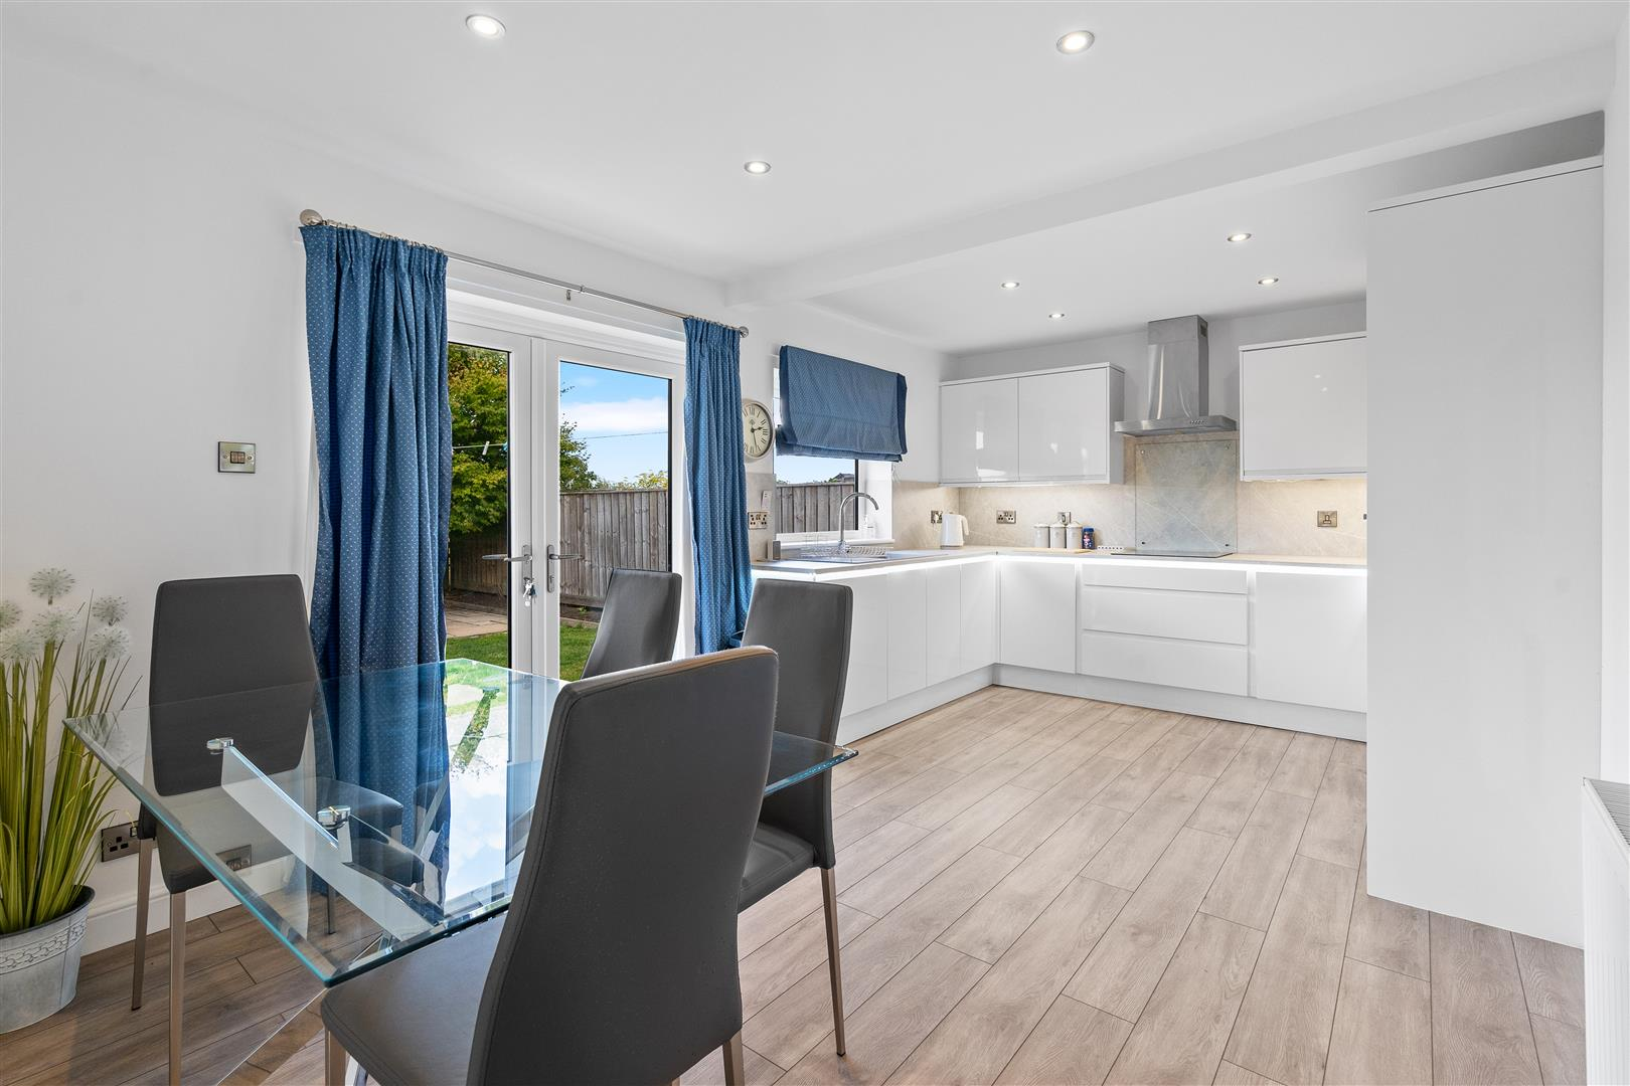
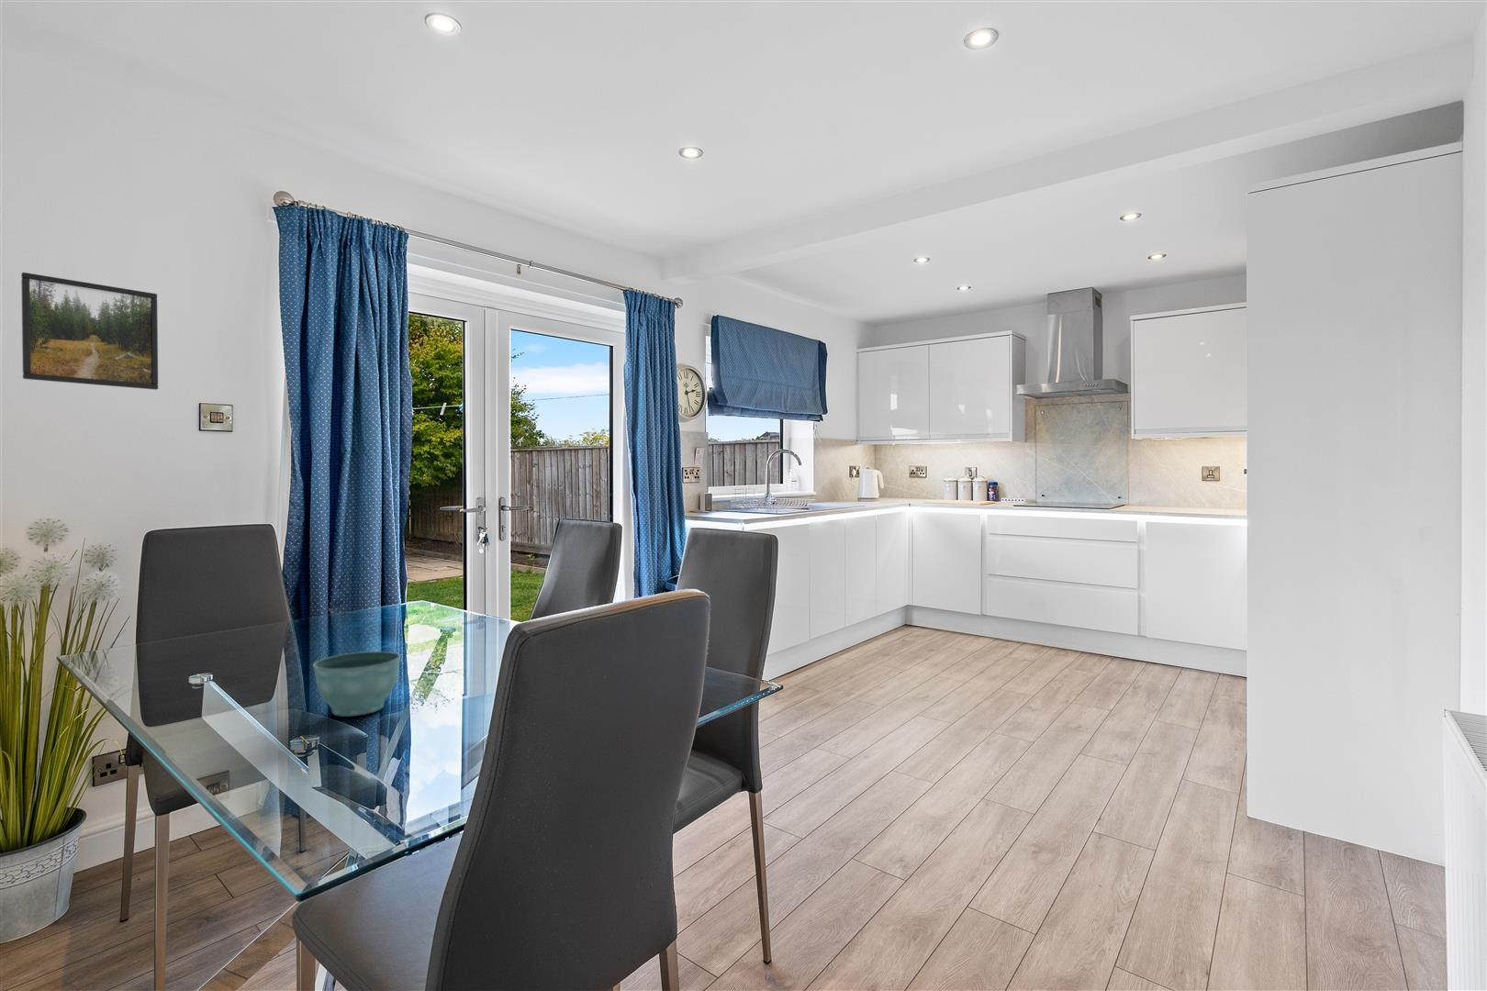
+ flower pot (358, 685)
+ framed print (93, 334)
